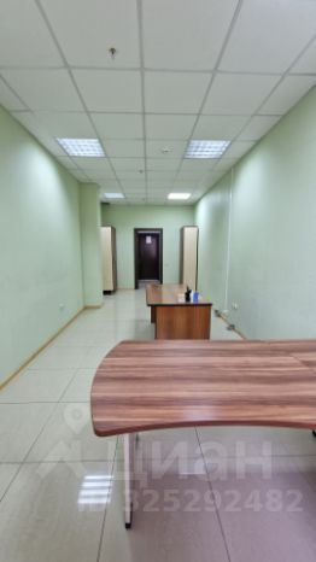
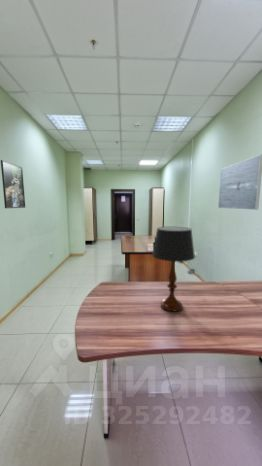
+ table lamp (172, 268)
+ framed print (14, 186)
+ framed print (236, 186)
